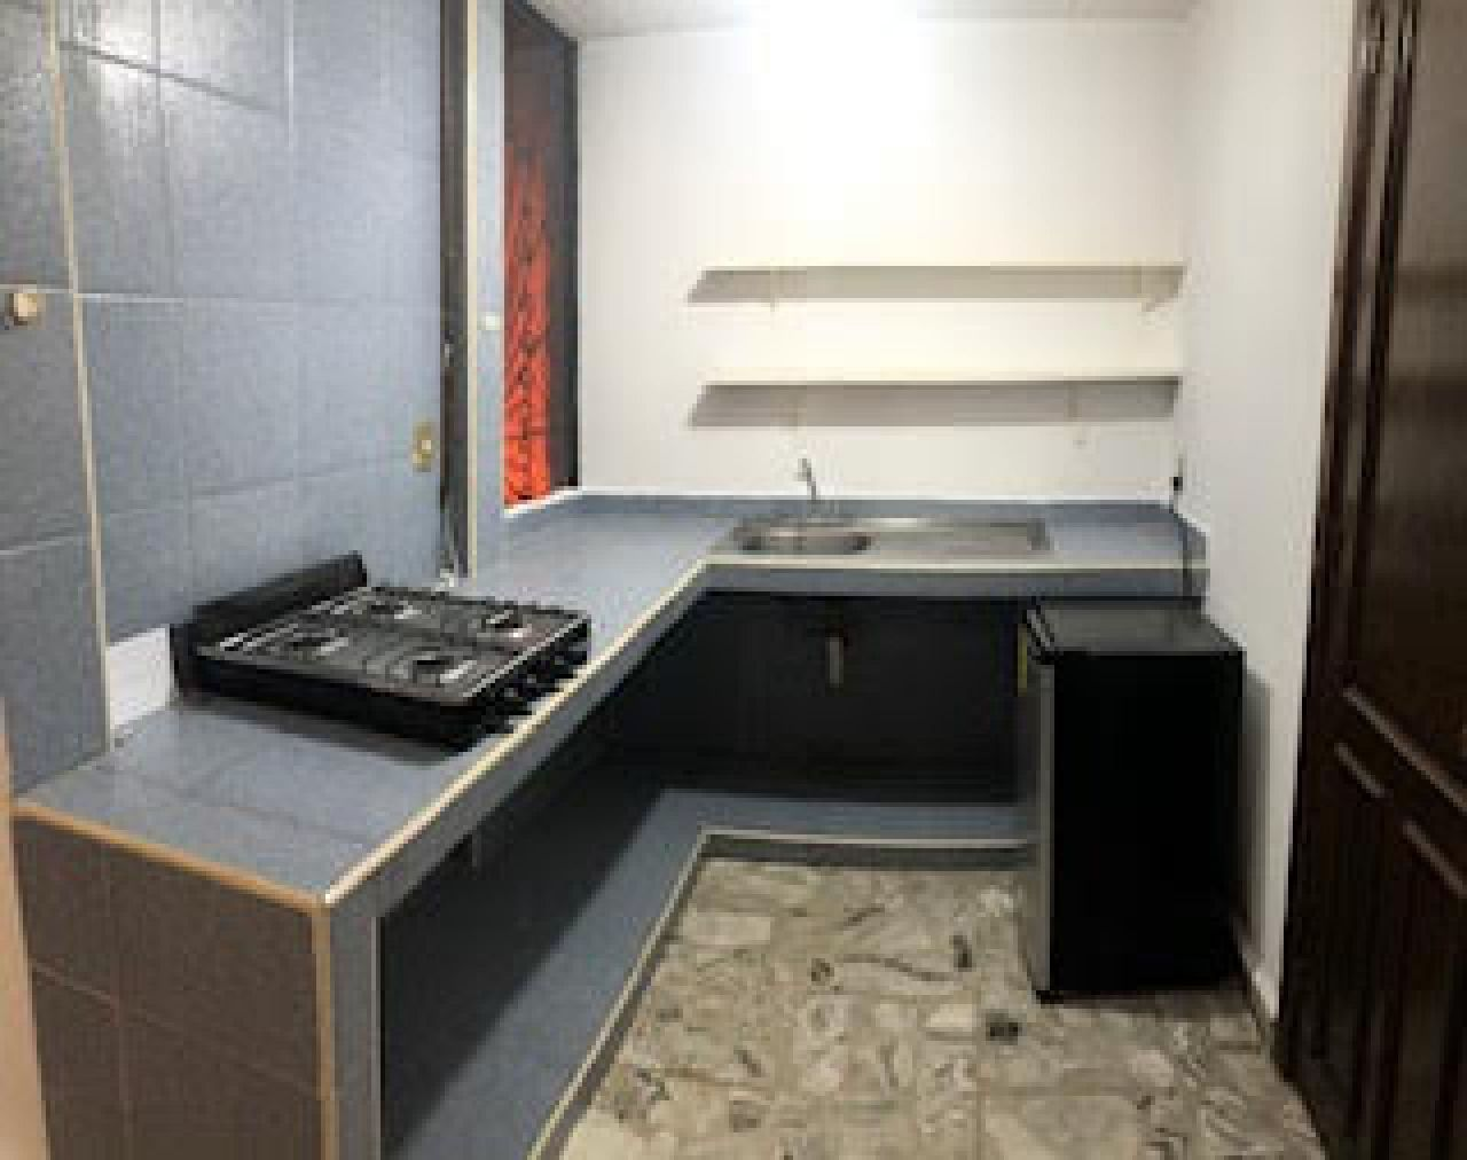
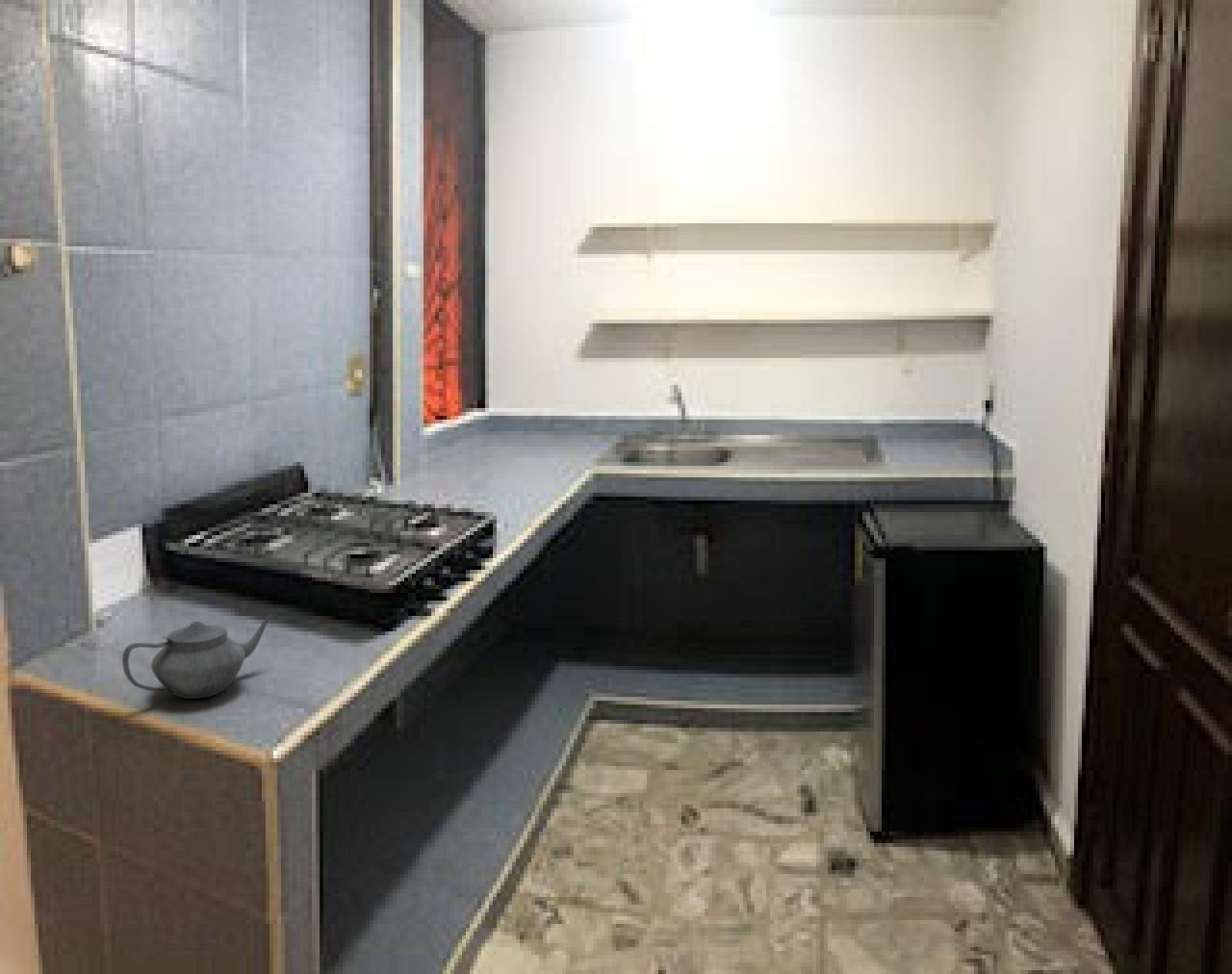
+ teapot (204, 654)
